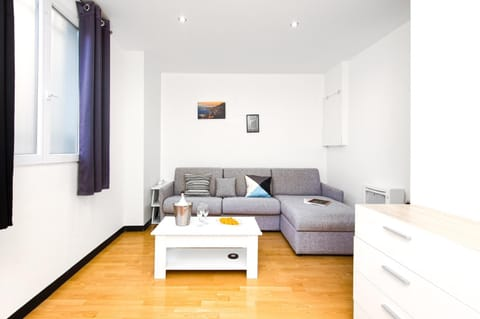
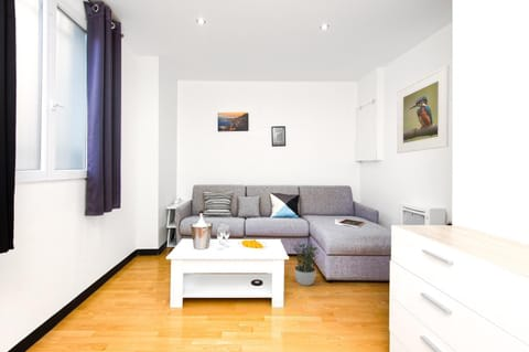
+ potted plant (305, 260)
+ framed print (419, 115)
